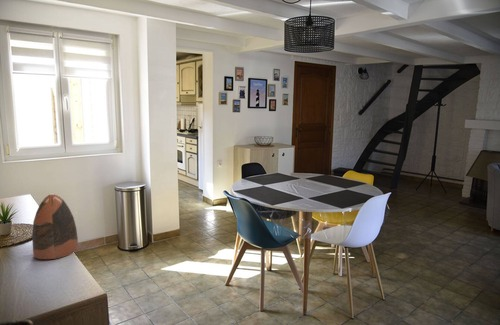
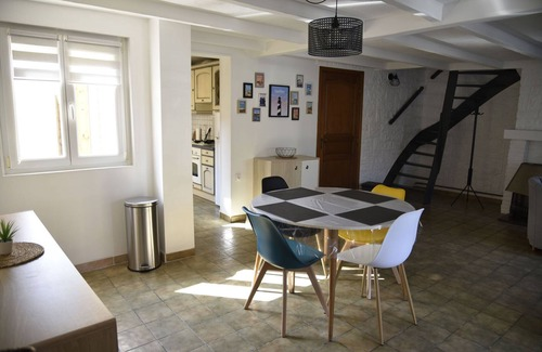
- decorative vase (54, 222)
